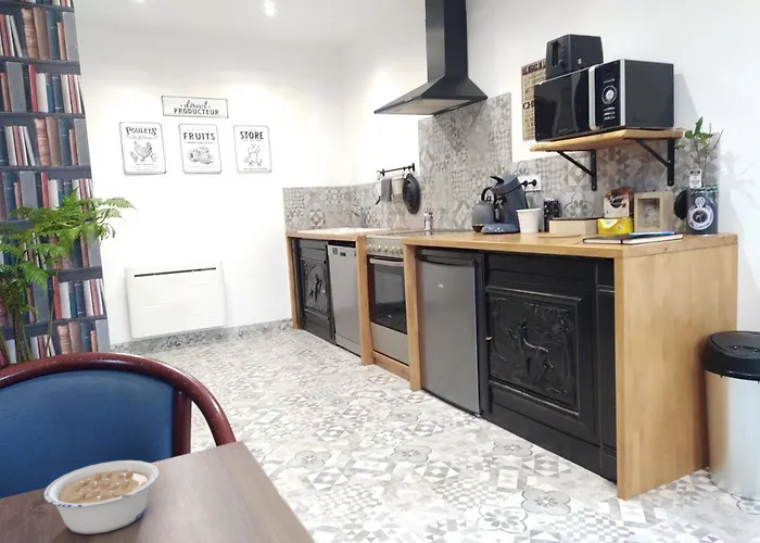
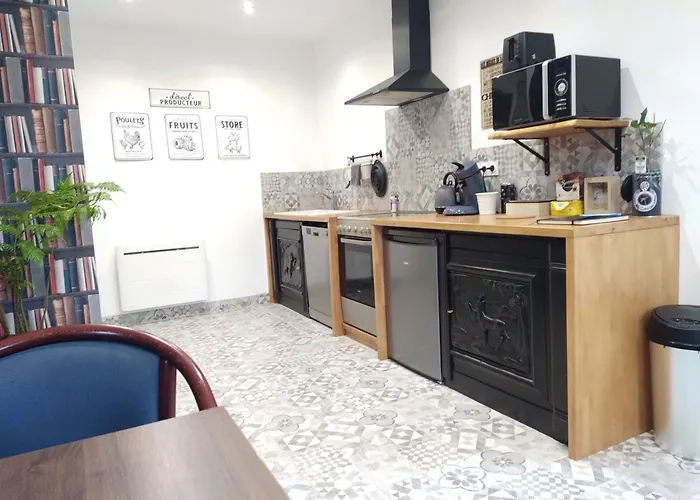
- legume (107, 495)
